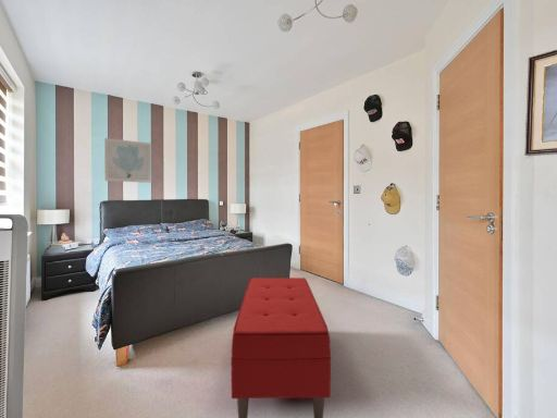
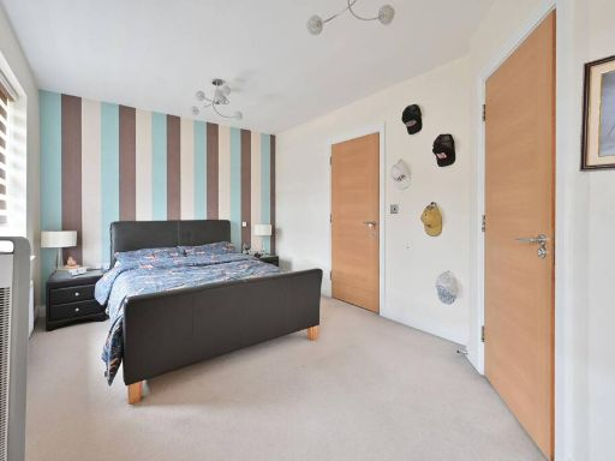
- bench (278, 332)
- wall art (128, 161)
